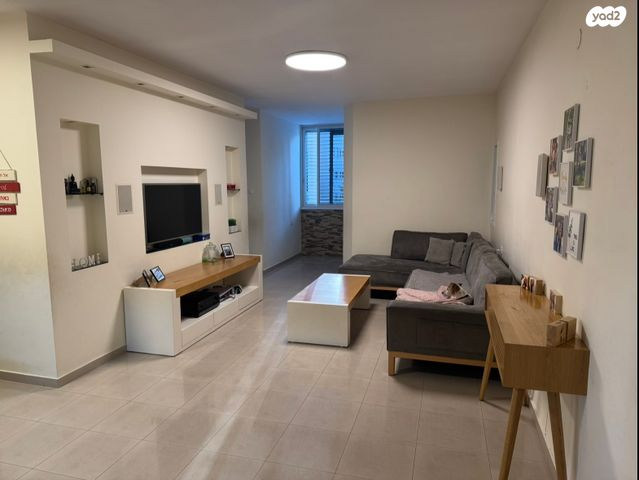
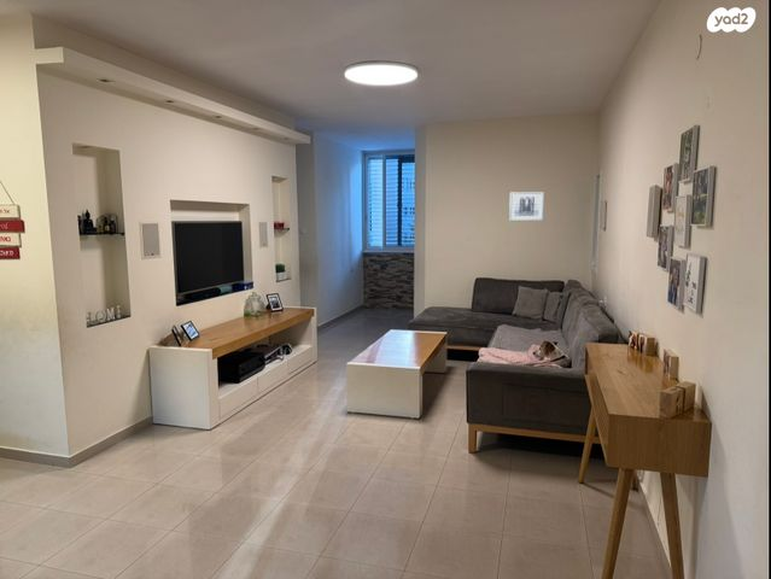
+ wall art (526, 206)
